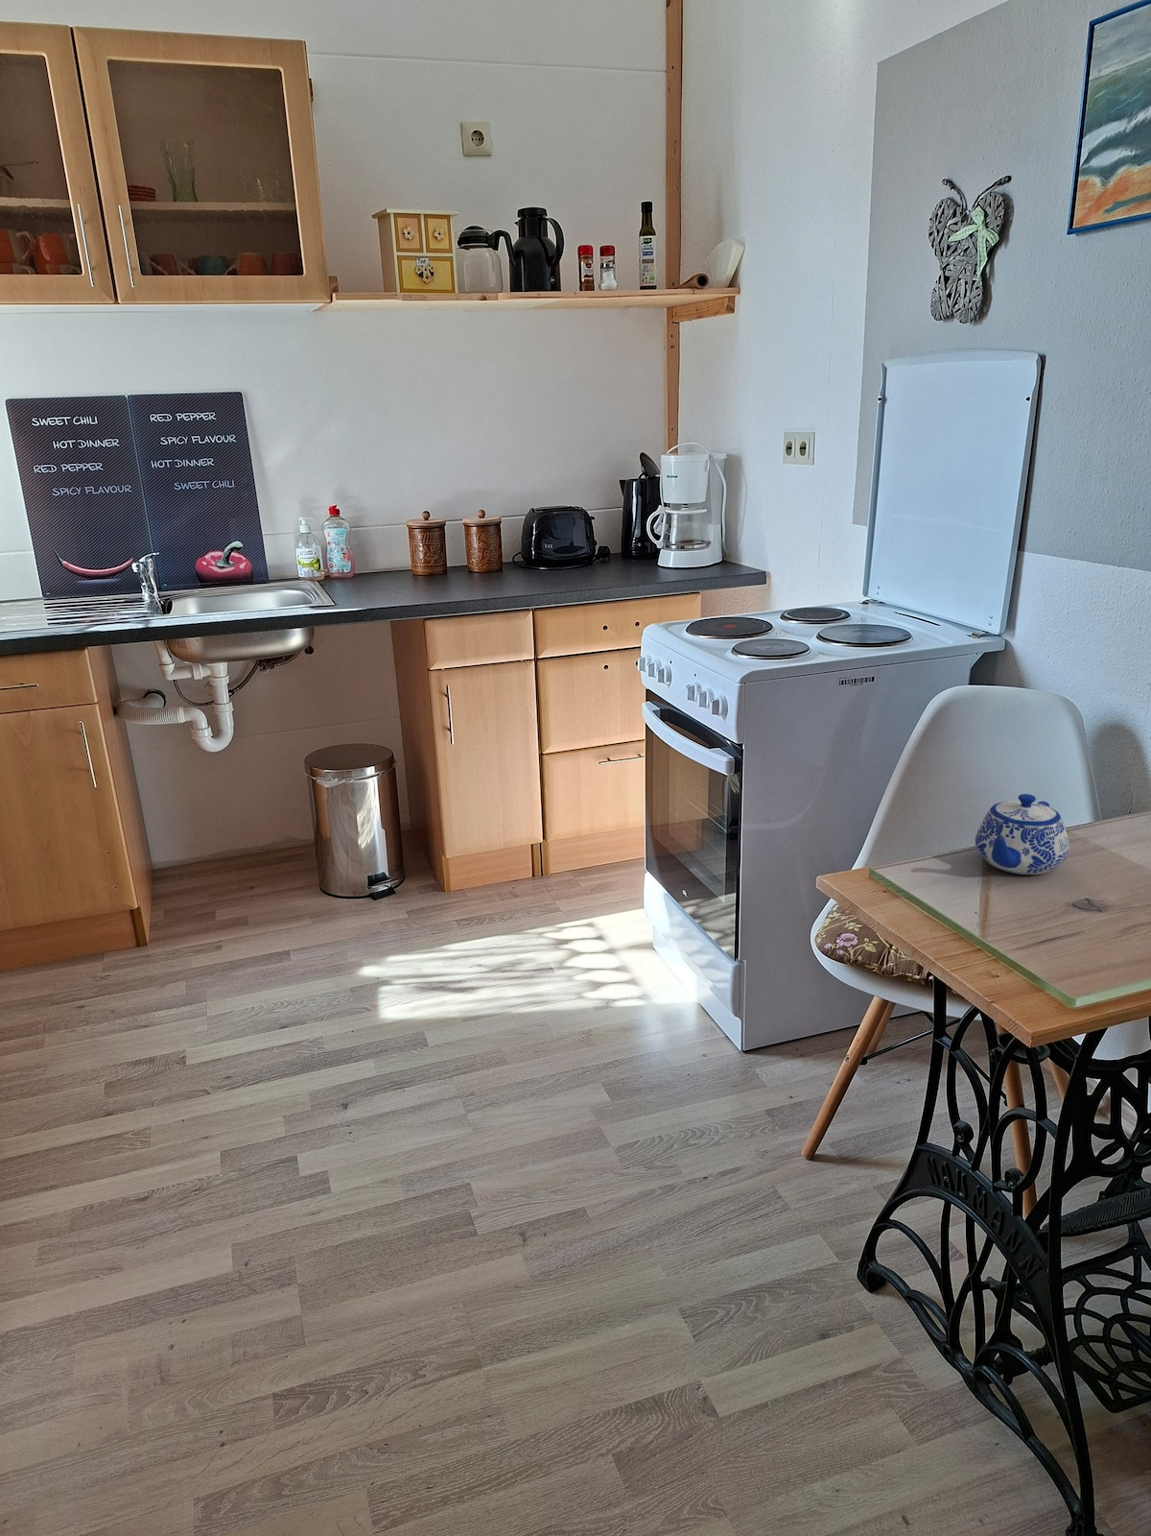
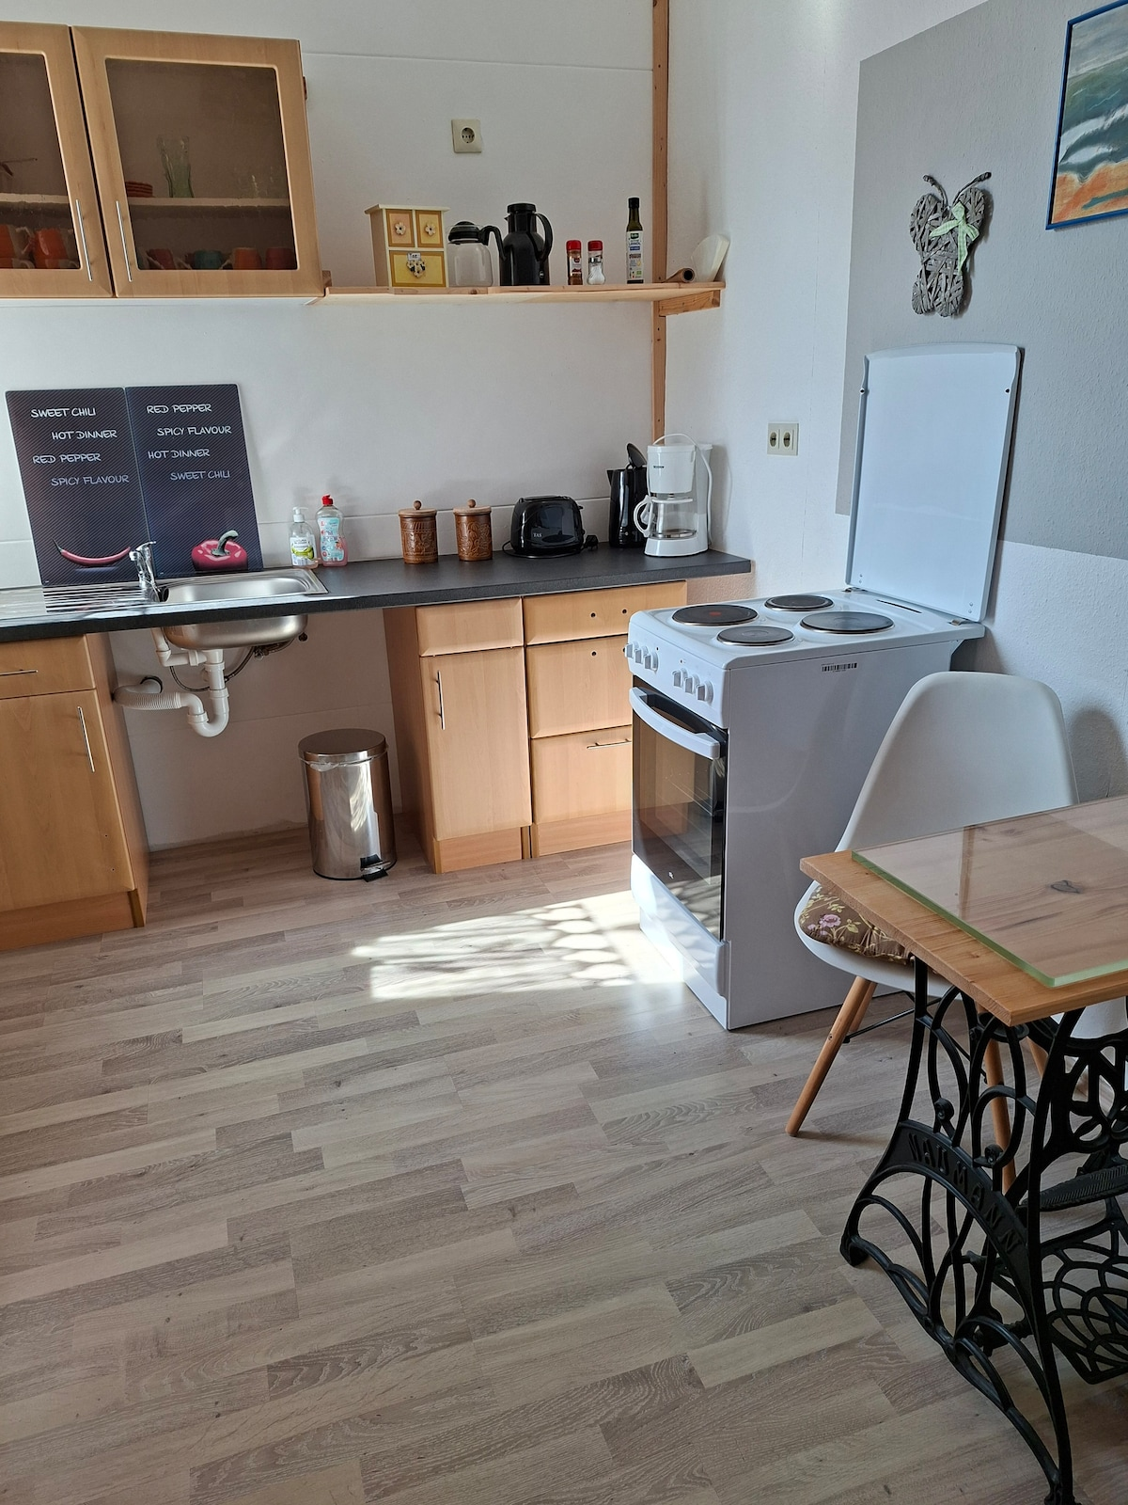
- teapot (1019, 831)
